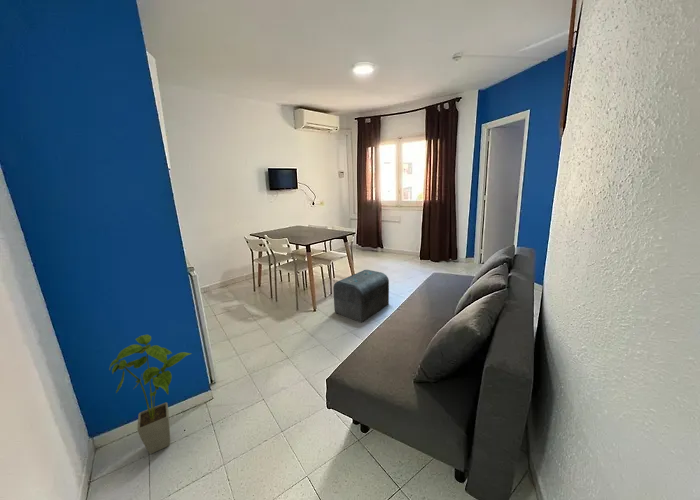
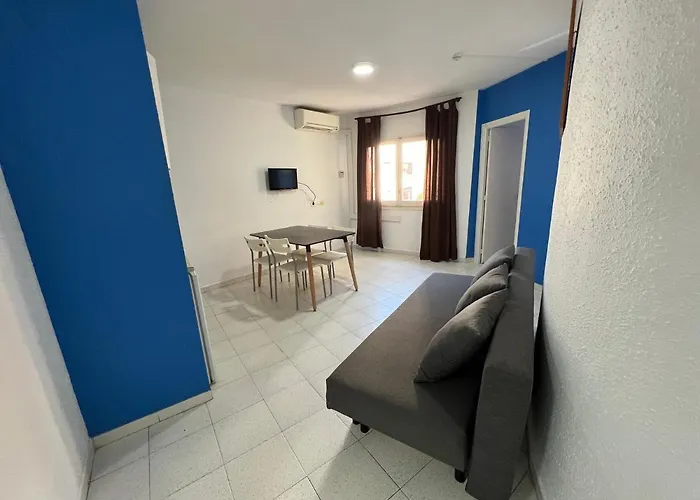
- house plant (157, 389)
- ottoman (362, 292)
